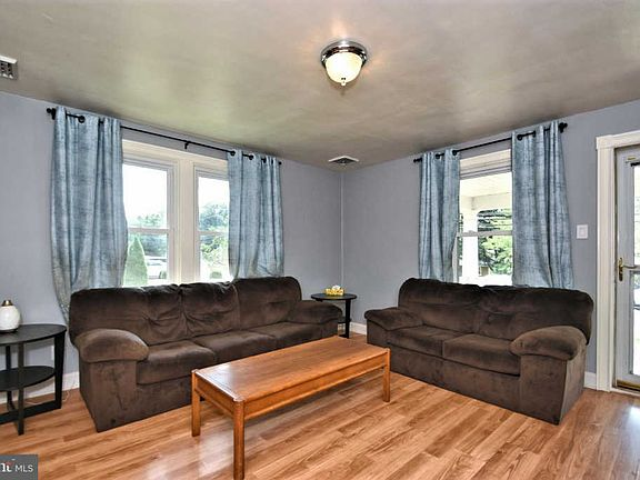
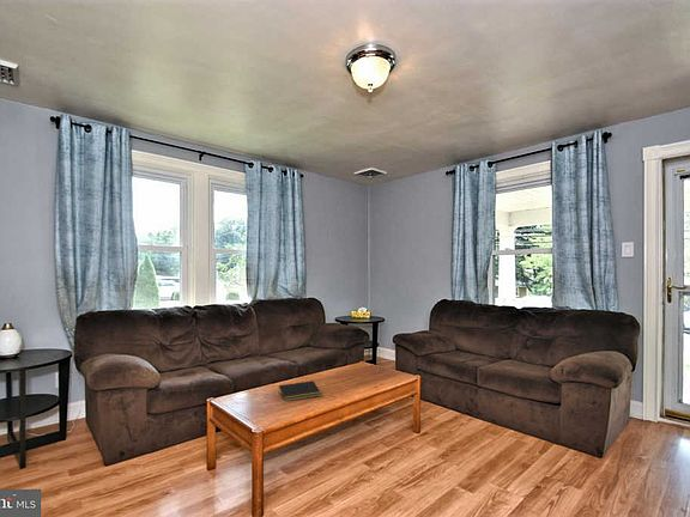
+ notepad (299, 390)
